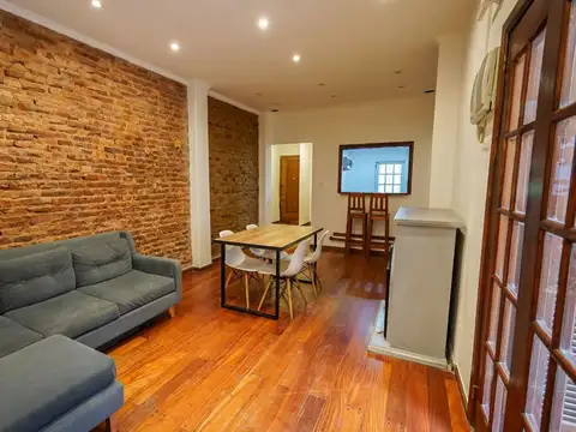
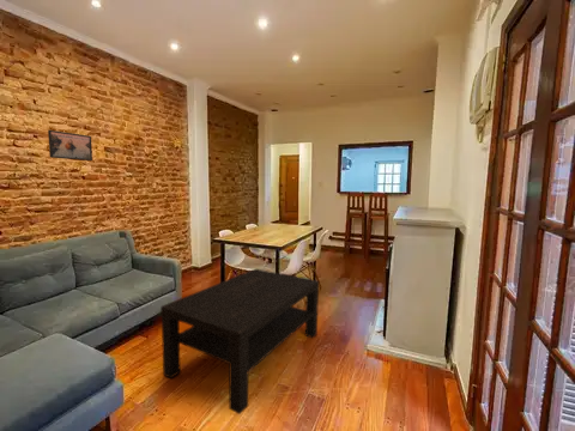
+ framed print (71, 146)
+ coffee table (249, 322)
